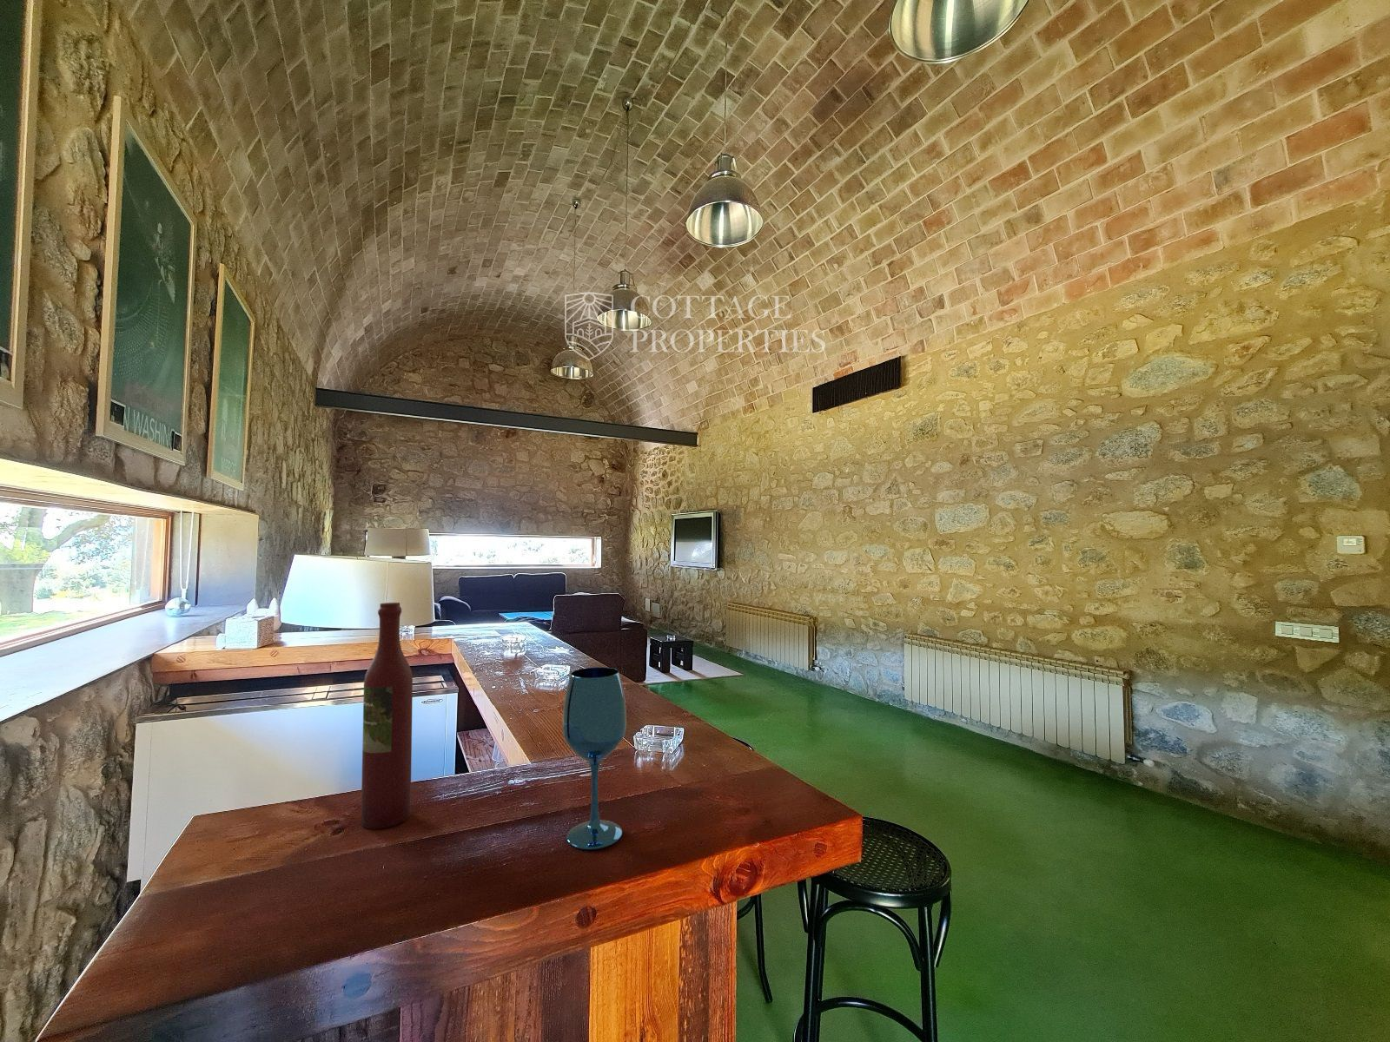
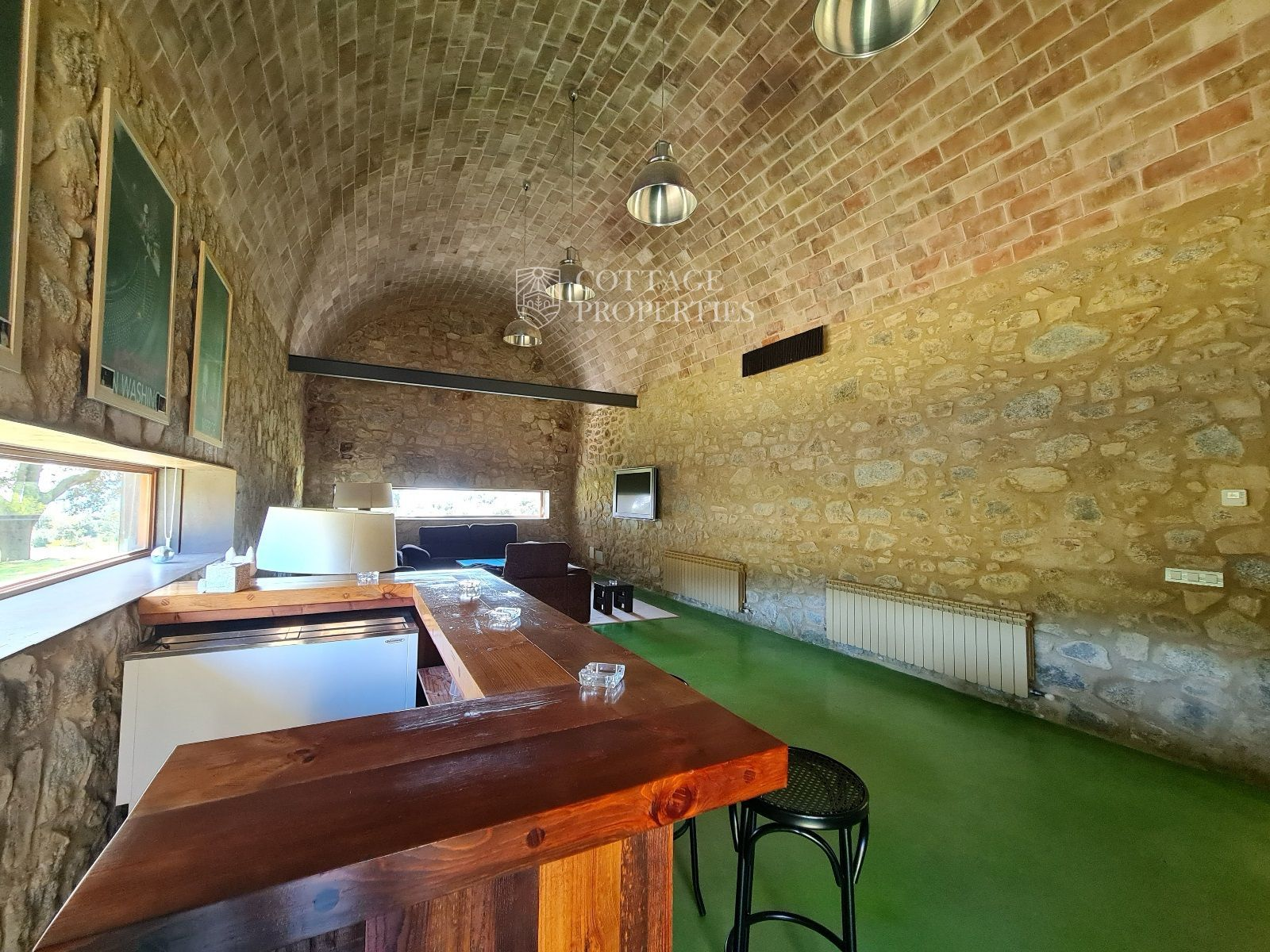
- wineglass (594, 753)
- wine bottle (387, 709)
